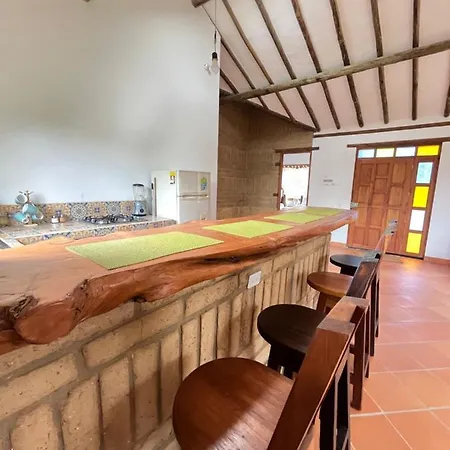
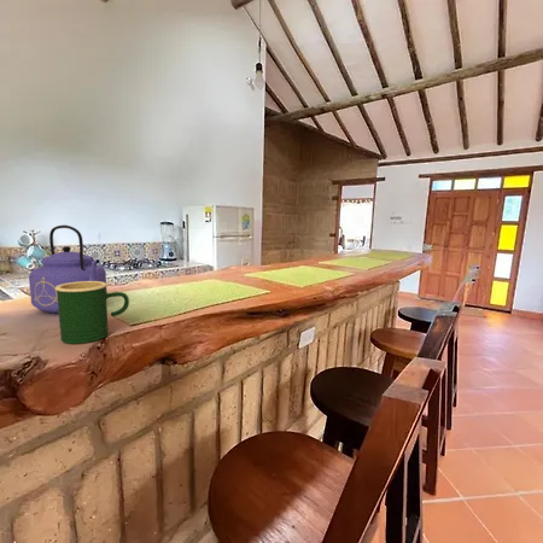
+ kettle (72, 268)
+ mug (95, 309)
